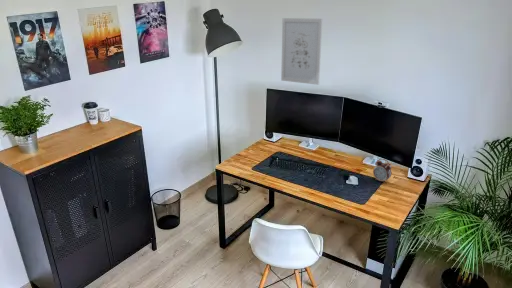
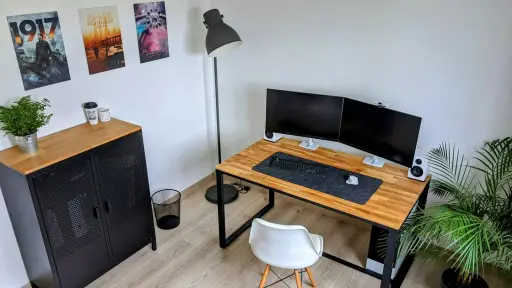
- alarm clock (382, 170)
- wall art (300, 51)
